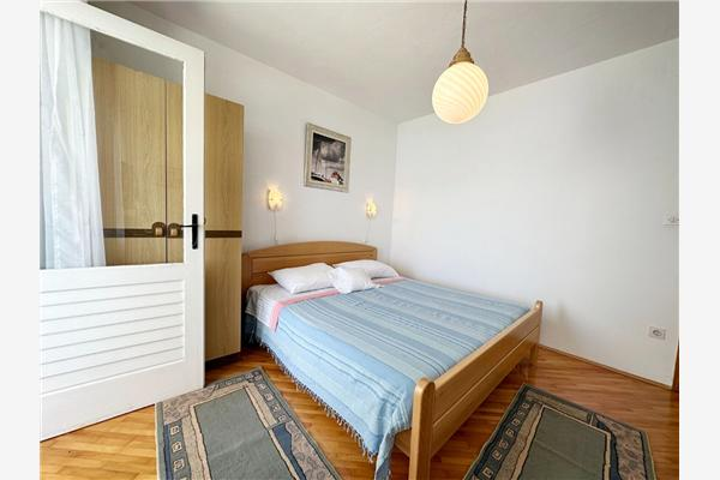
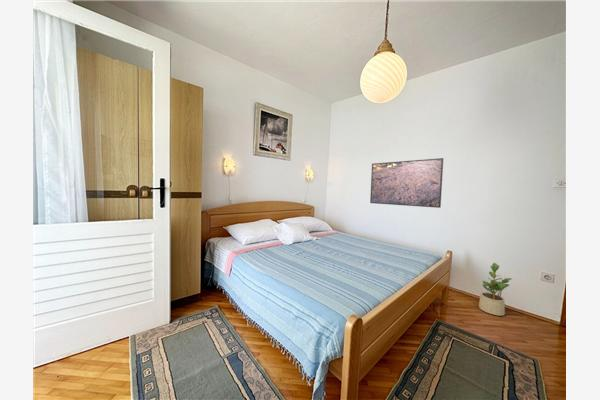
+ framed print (402, 183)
+ potted plant (495, 286)
